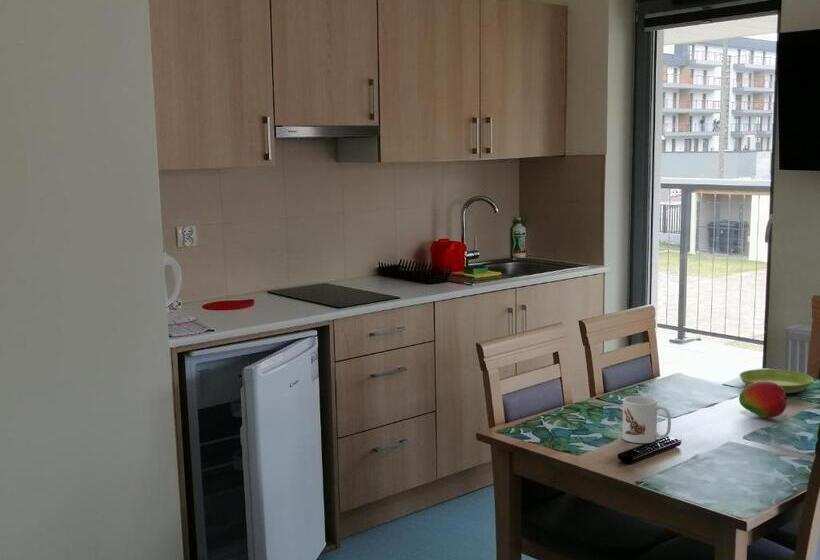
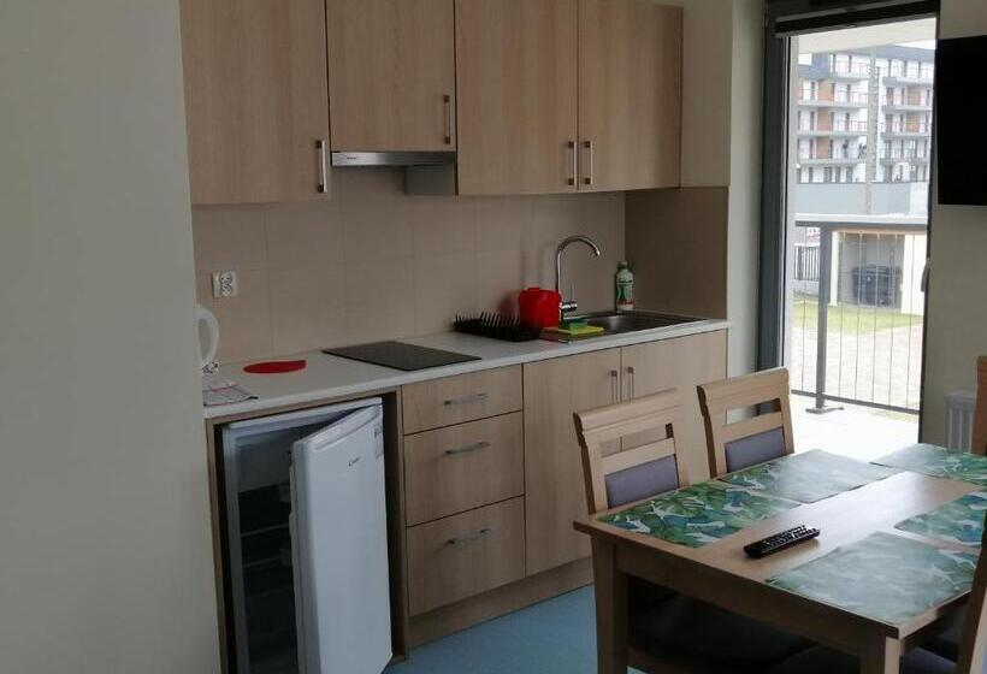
- fruit (763, 399)
- saucer (775, 381)
- mug (646, 420)
